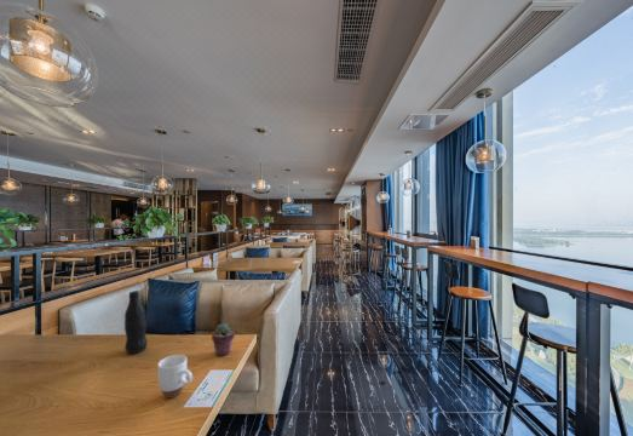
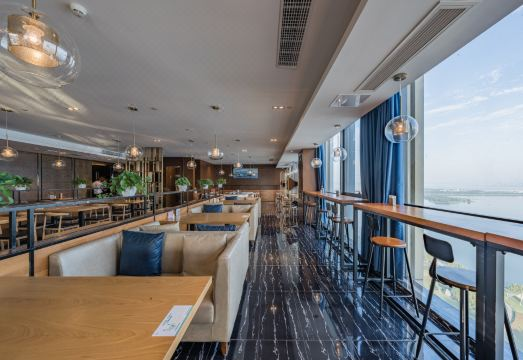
- mug (177, 378)
- bottle (136, 320)
- potted succulent (223, 338)
